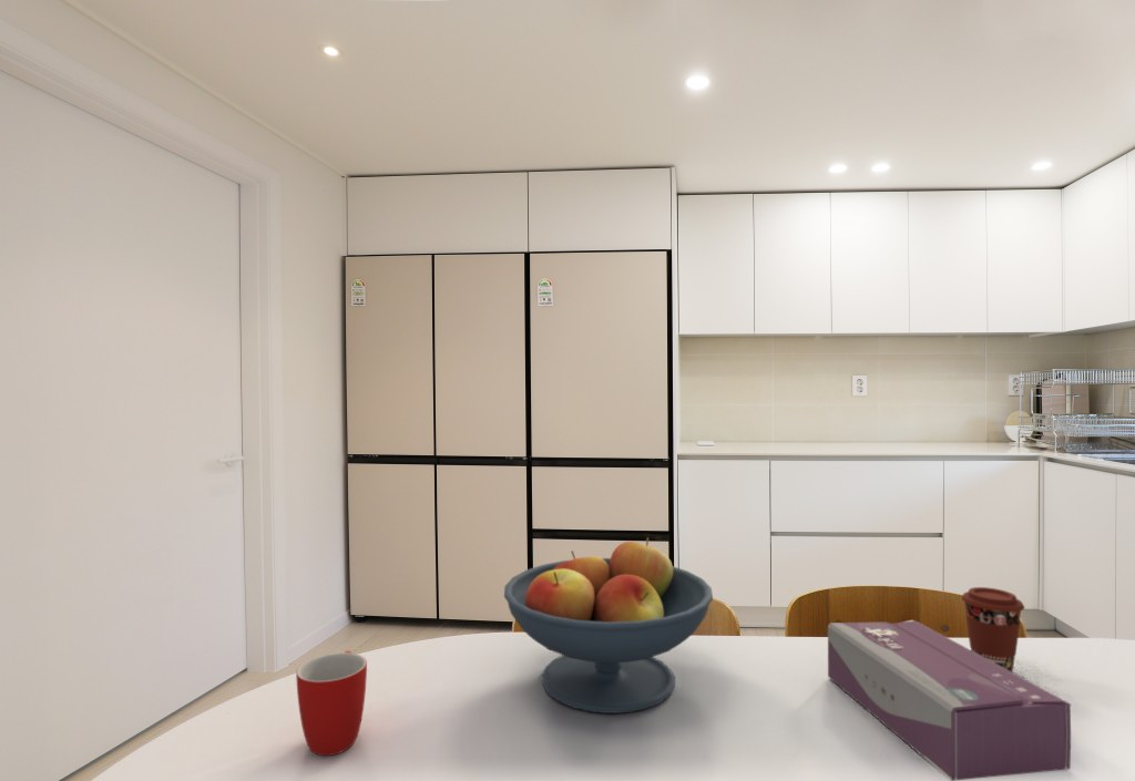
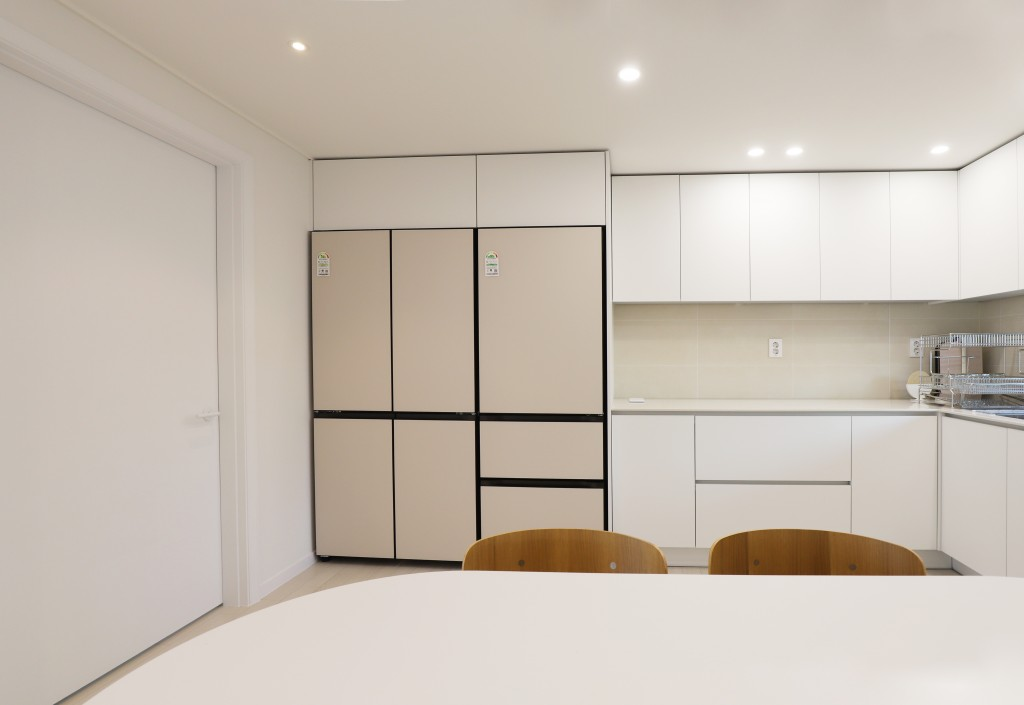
- mug (337, 698)
- coffee cup (992, 630)
- fruit bowl (607, 616)
- tissue box (932, 686)
